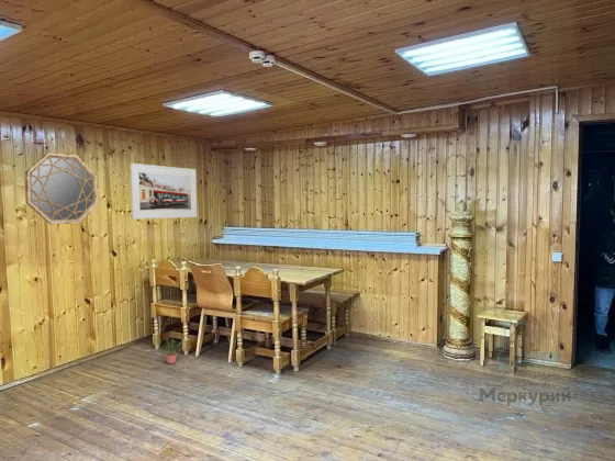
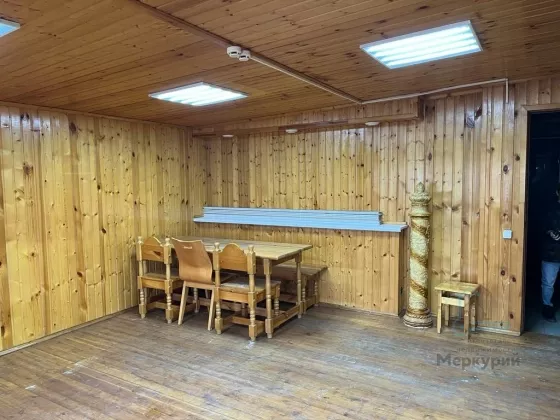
- home mirror (64, 189)
- potted plant (171, 348)
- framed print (166, 192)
